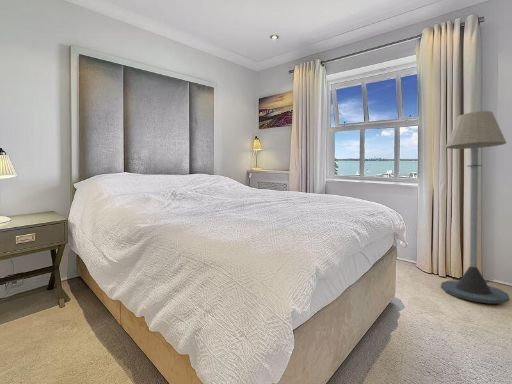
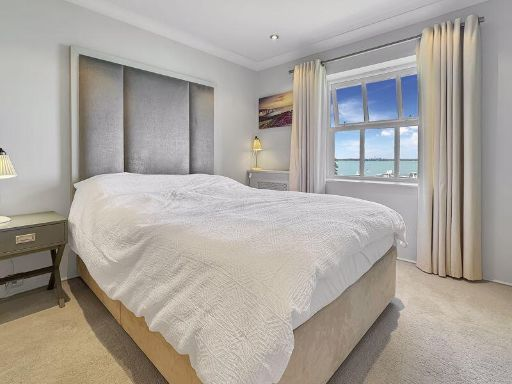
- floor lamp (473, 204)
